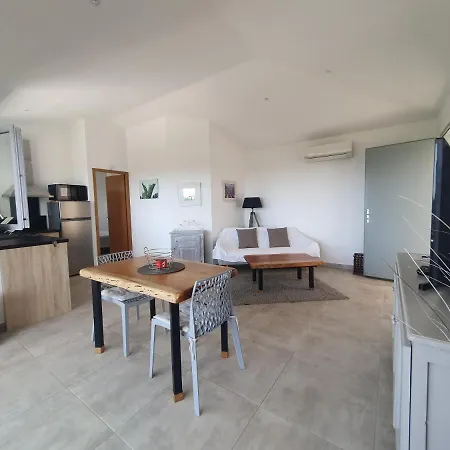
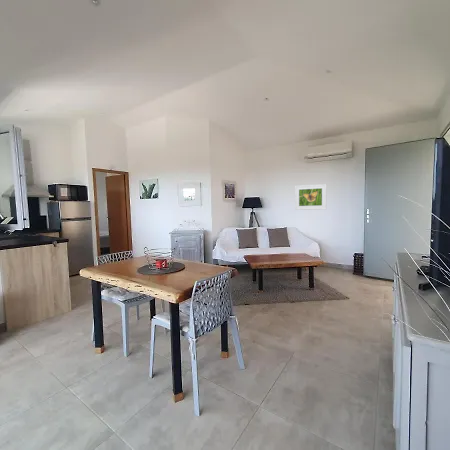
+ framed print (310, 197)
